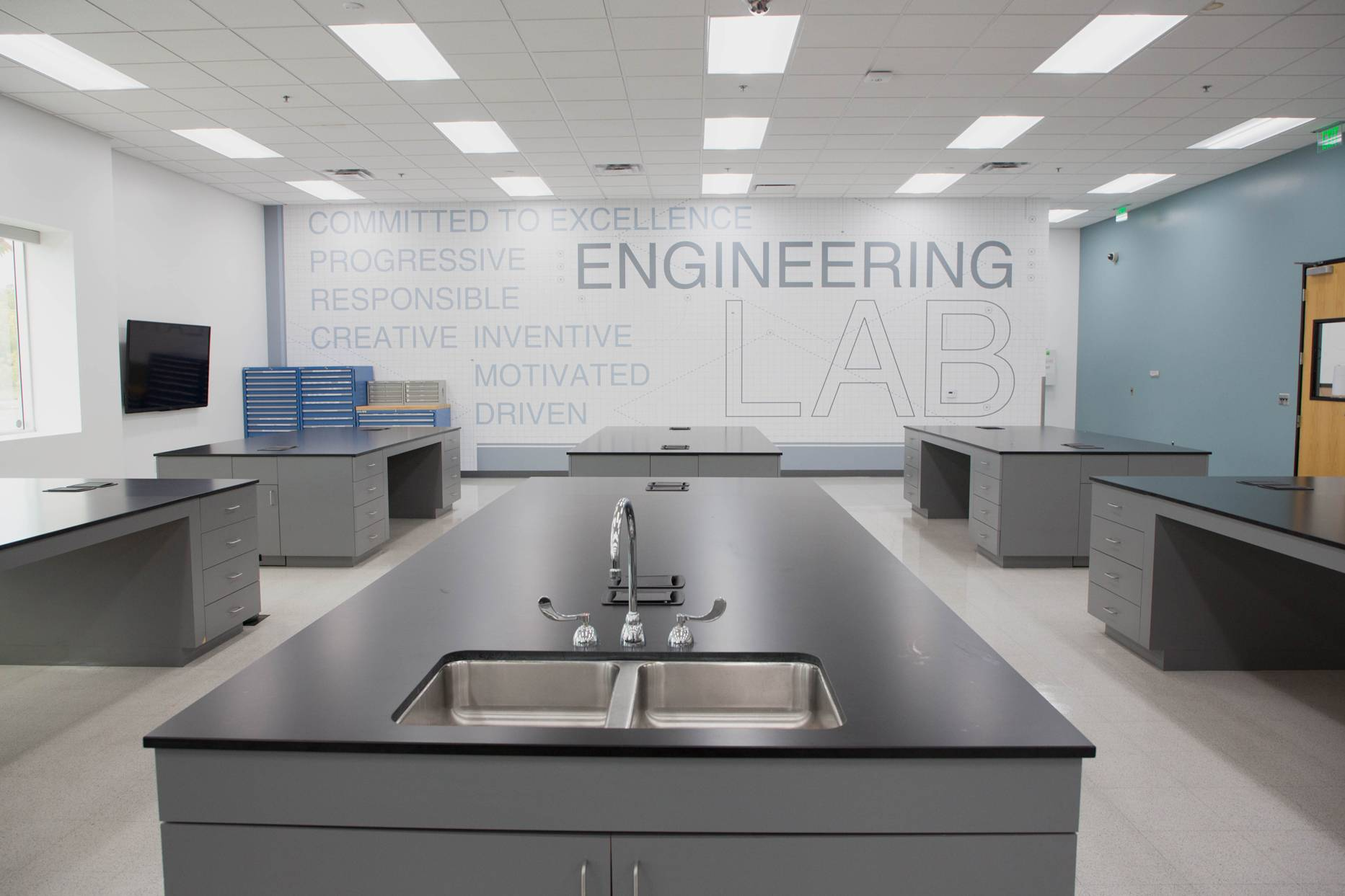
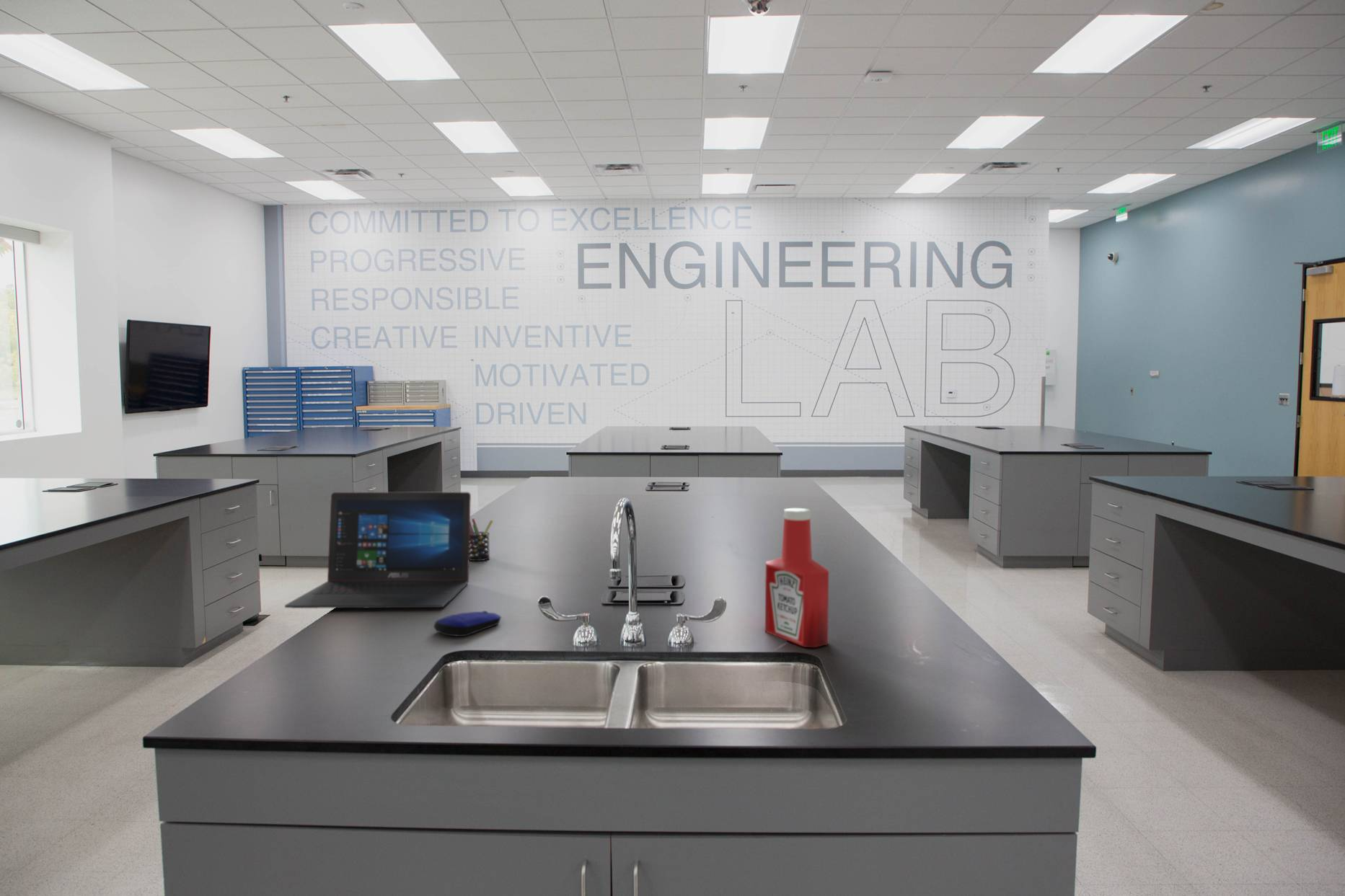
+ laptop (383, 547)
+ computer mouse (469, 620)
+ soap bottle (796, 573)
+ pen holder (476, 537)
